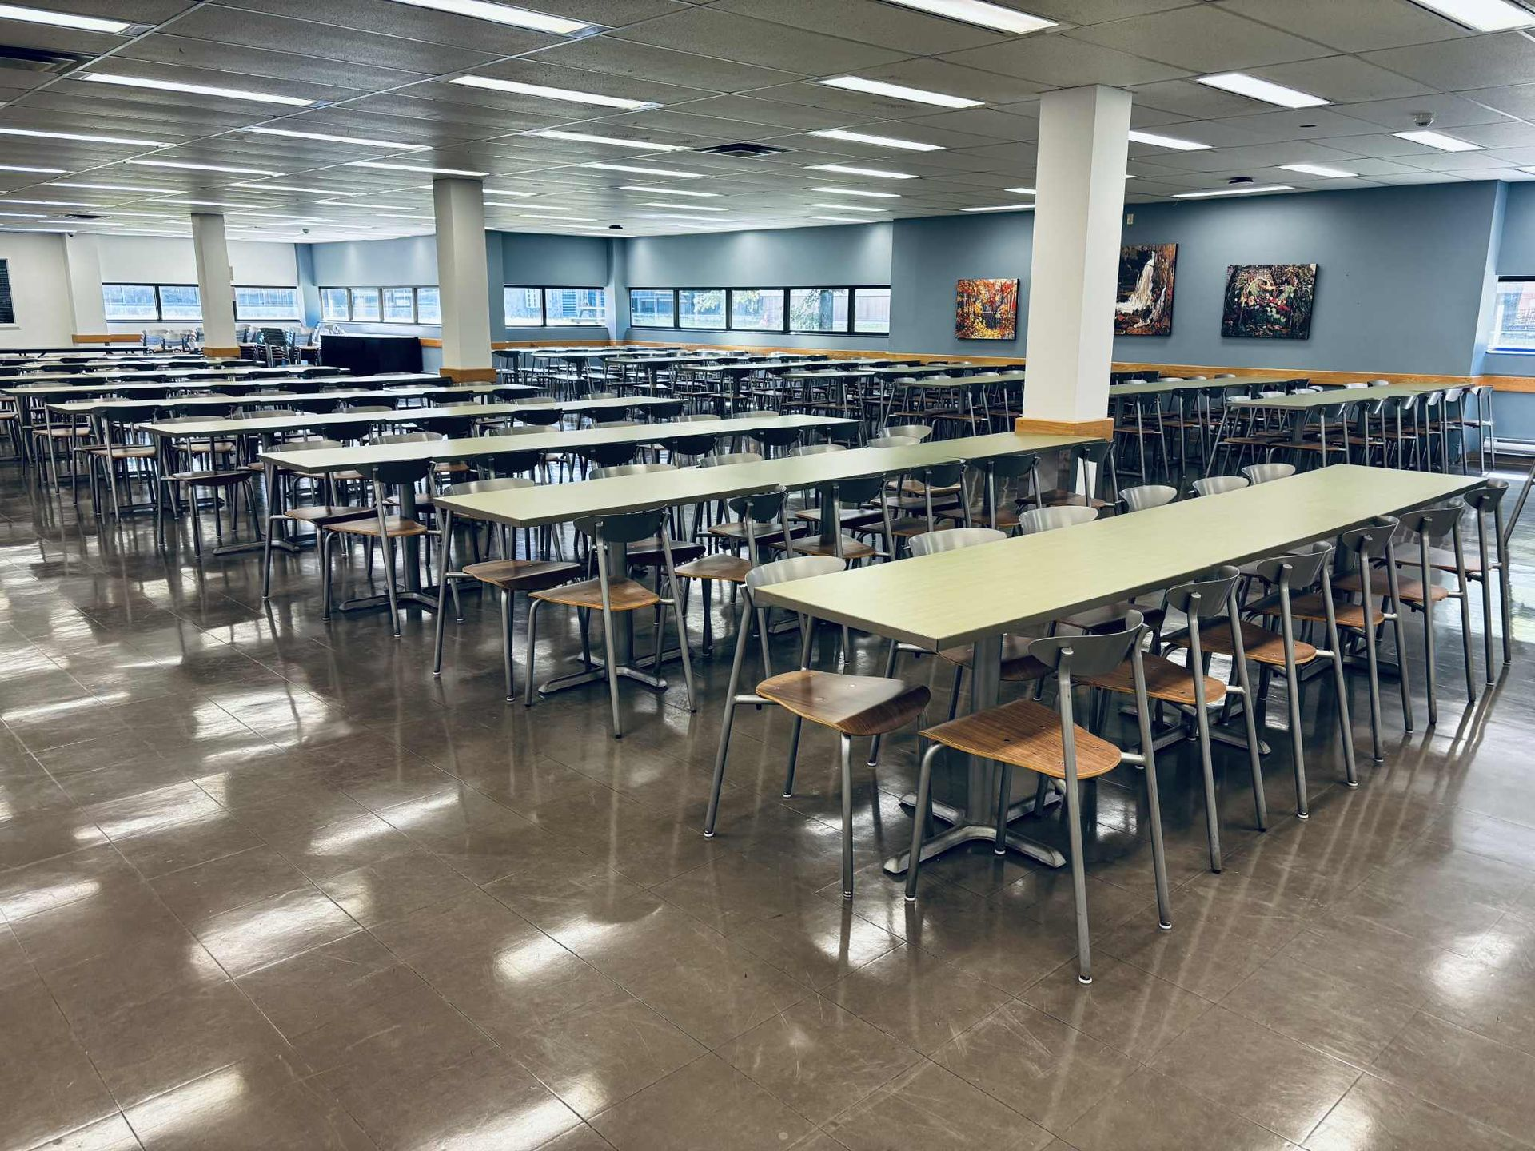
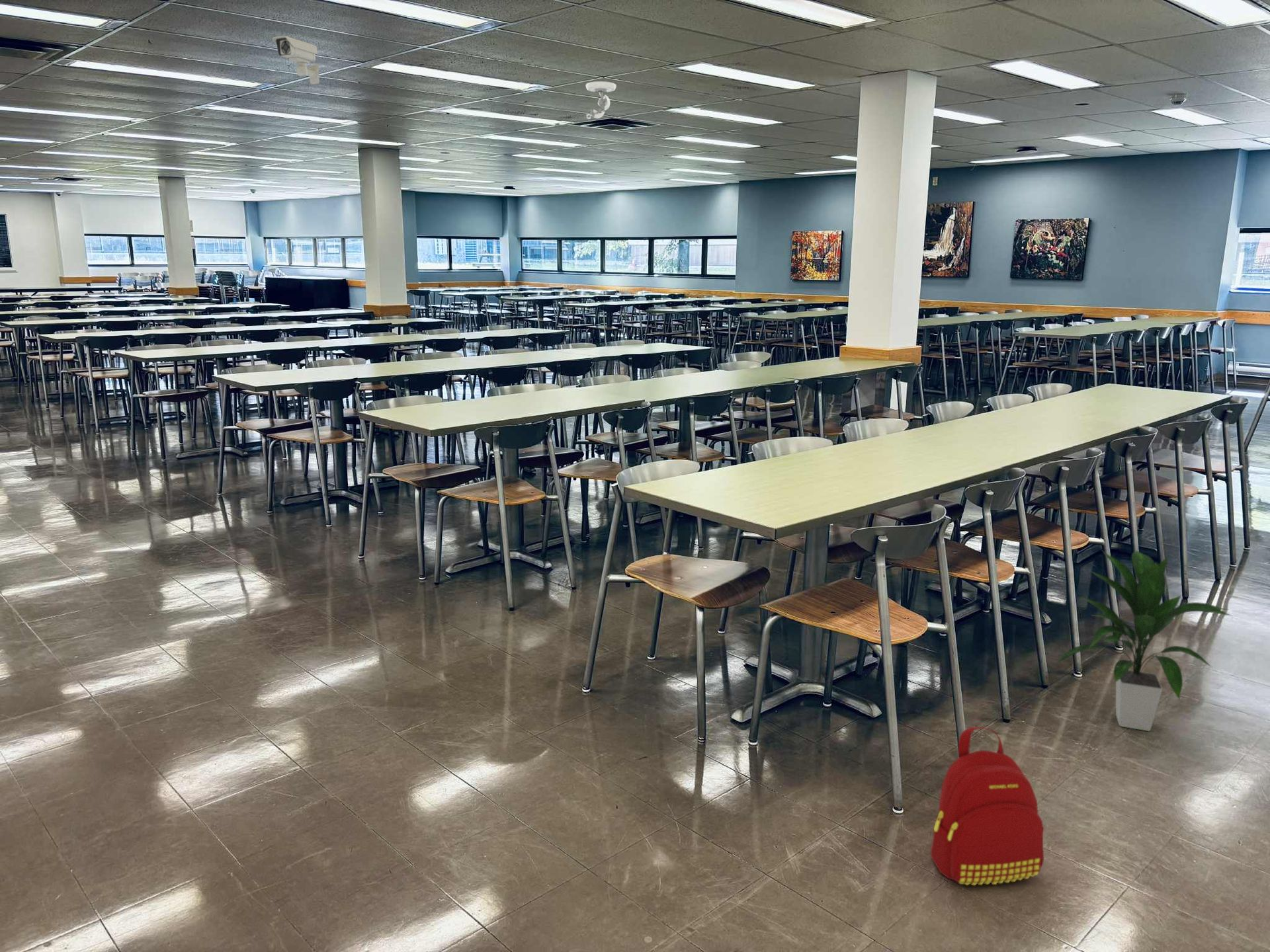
+ security camera (296, 60)
+ backpack (988, 805)
+ indoor plant (1137, 635)
+ security camera (601, 101)
